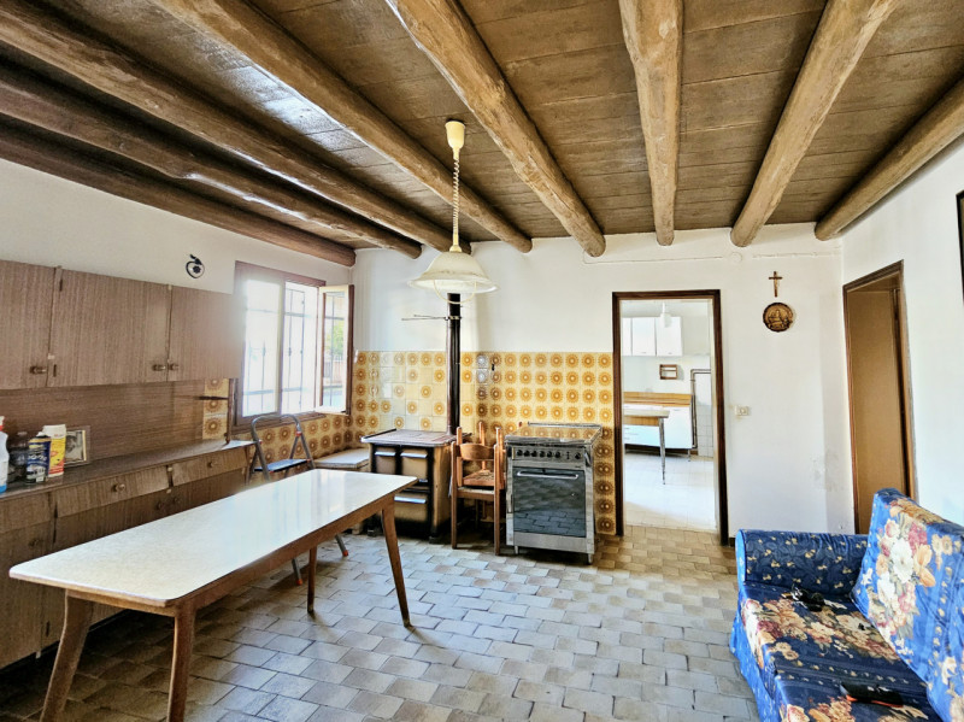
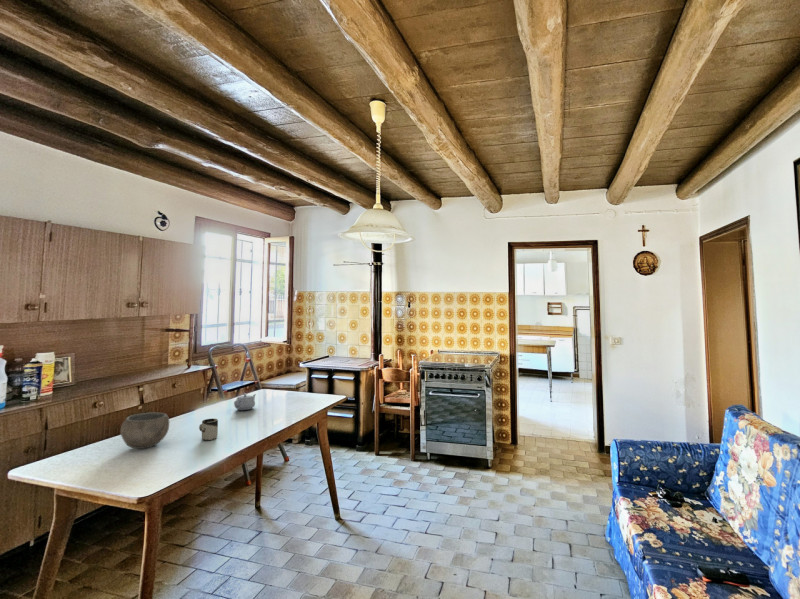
+ teapot (245, 401)
+ bowl (145, 431)
+ cup (207, 429)
